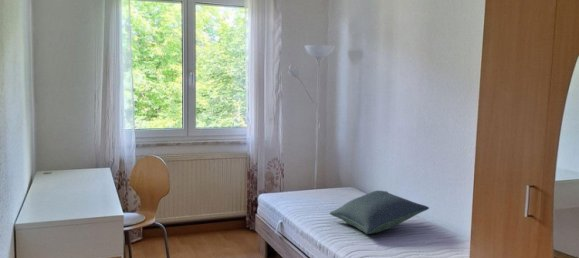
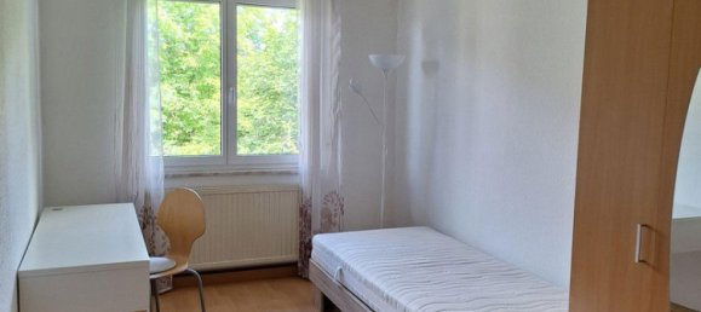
- pillow (377, 211)
